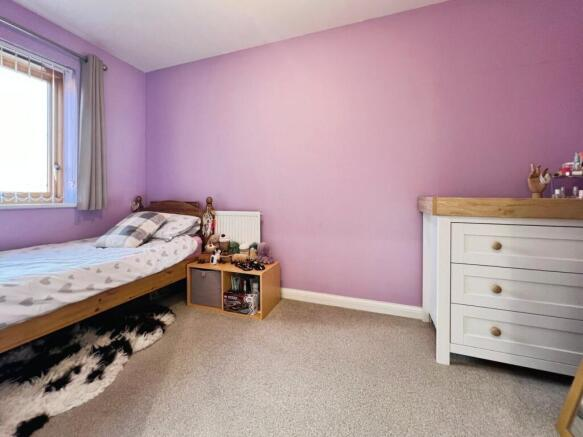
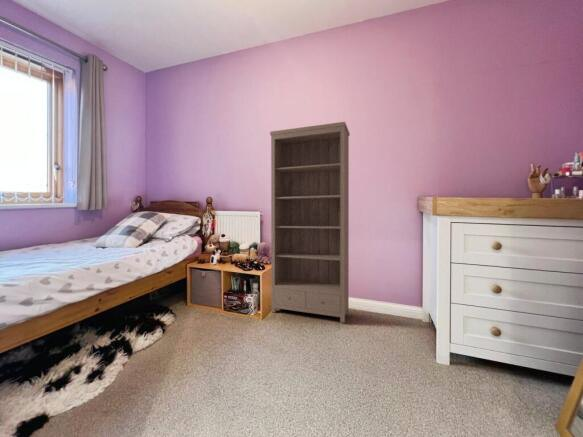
+ bookshelf (310, 221)
